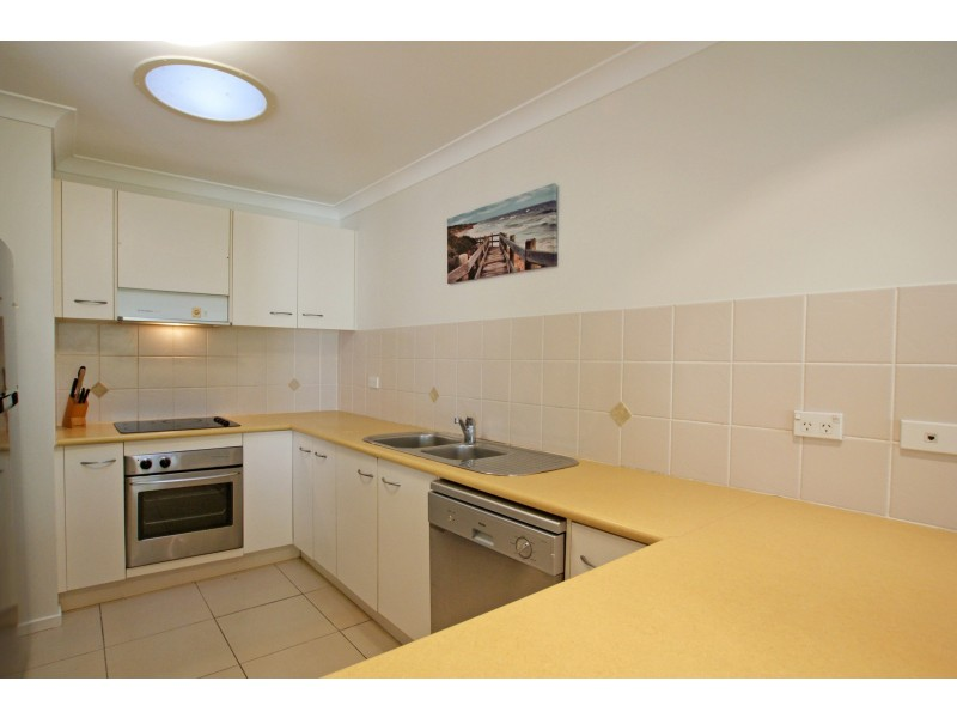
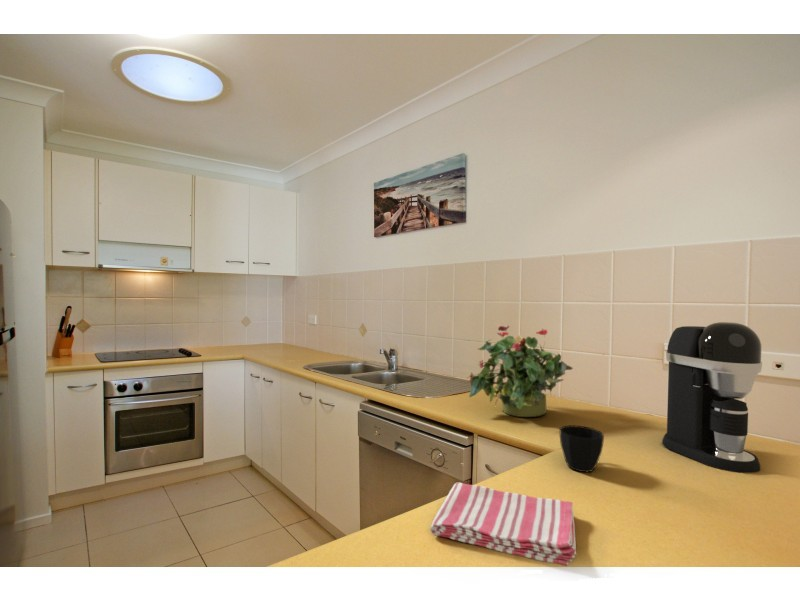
+ potted plant (519, 370)
+ coffee maker (709, 388)
+ dish towel (504, 514)
+ cup (581, 448)
